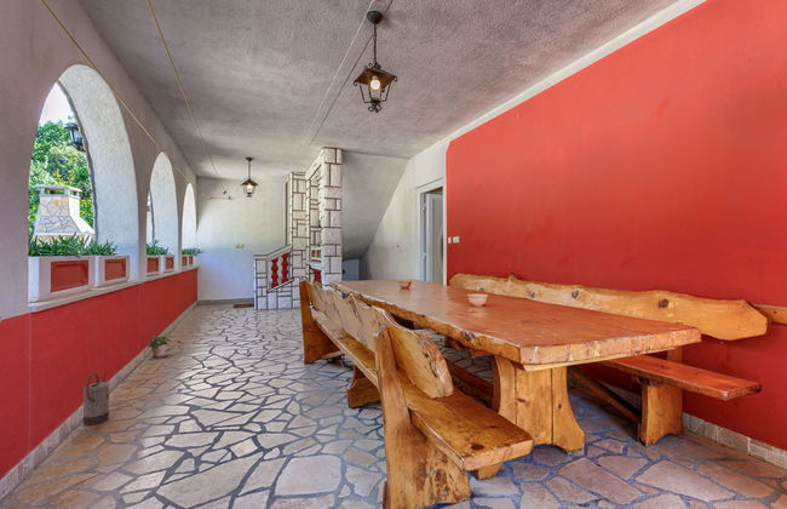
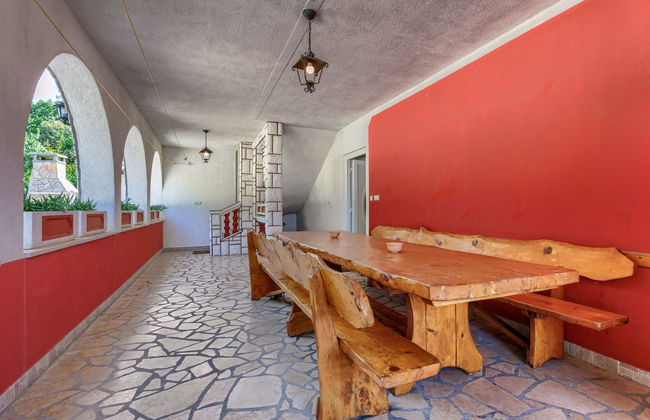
- watering can (96, 394)
- potted plant (160, 344)
